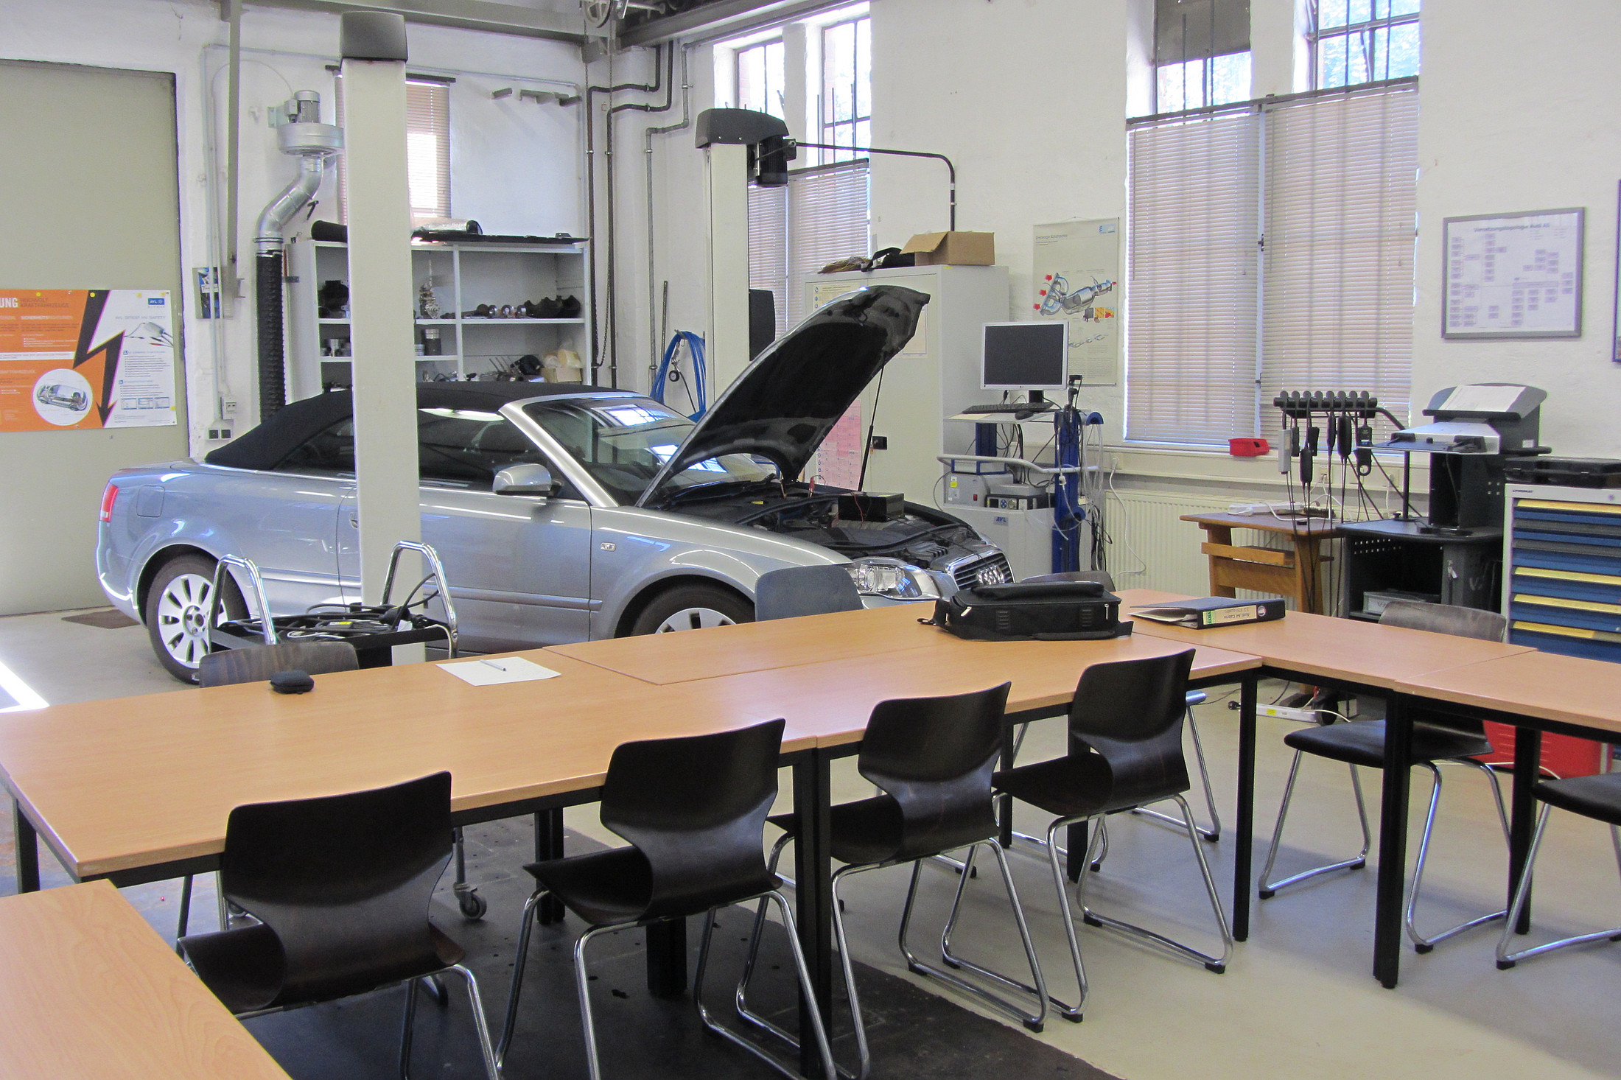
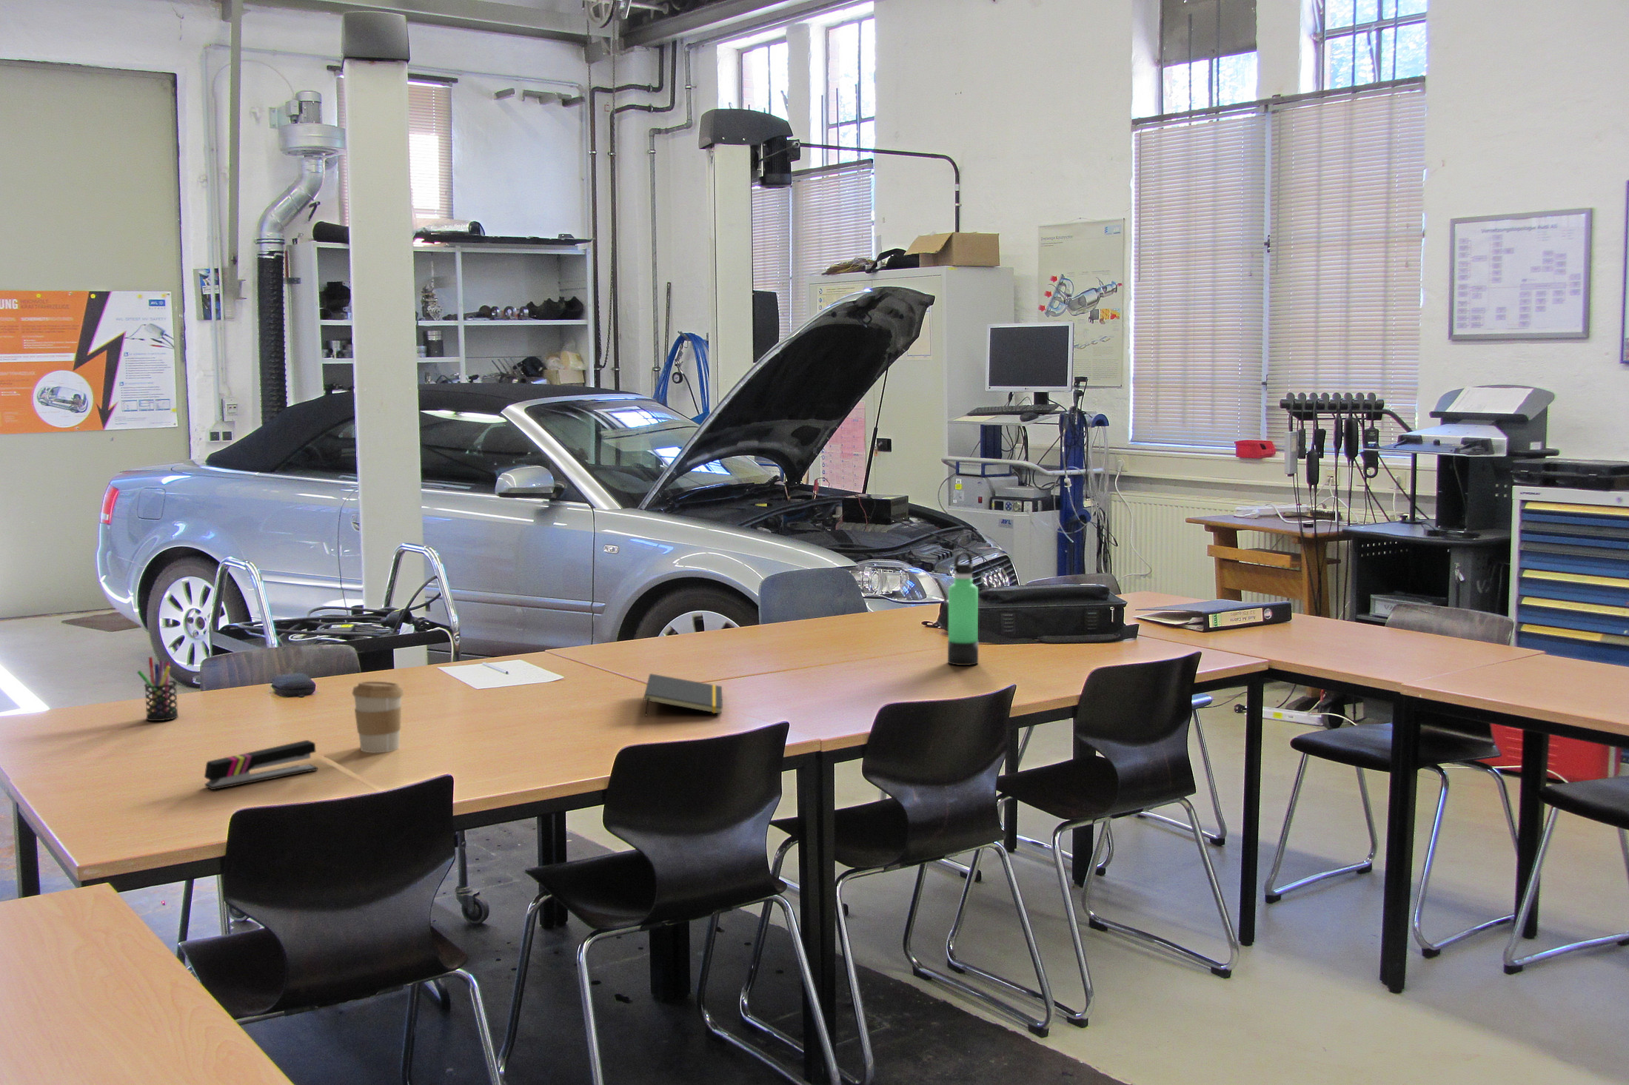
+ pen holder (156, 688)
+ stapler (262, 764)
+ coffee cup (378, 714)
+ notepad (684, 693)
+ thermos bottle (963, 607)
